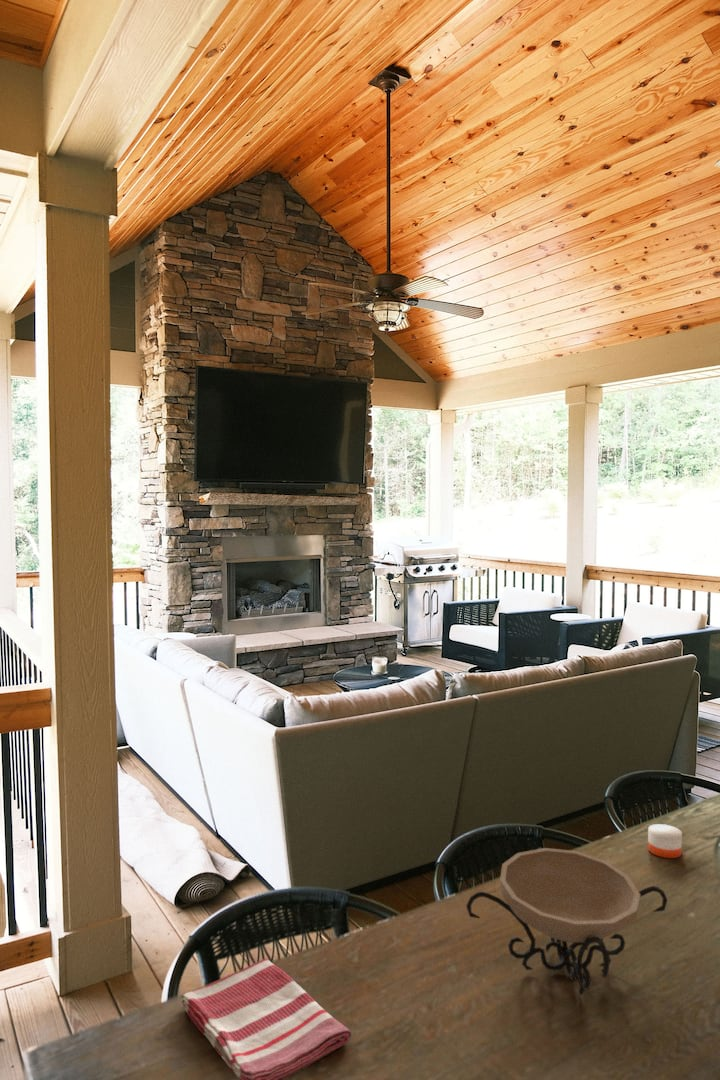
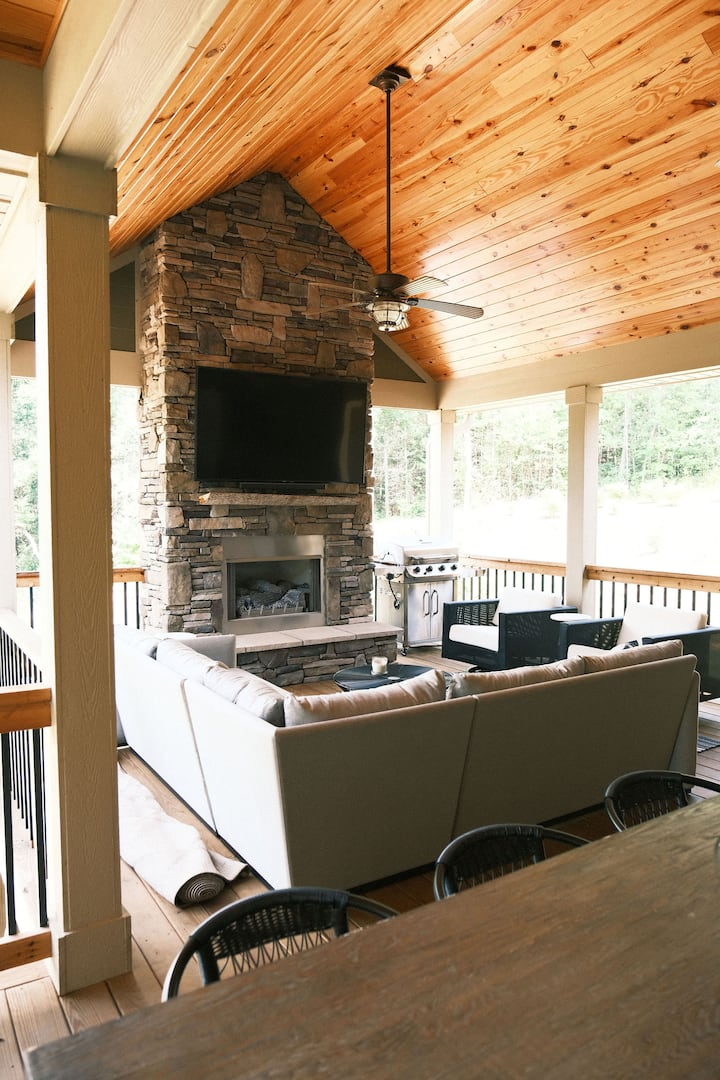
- decorative bowl (567, 926)
- dish towel (262, 1015)
- candle (665, 829)
